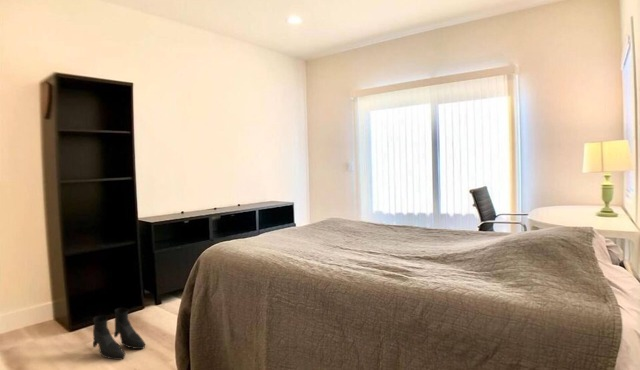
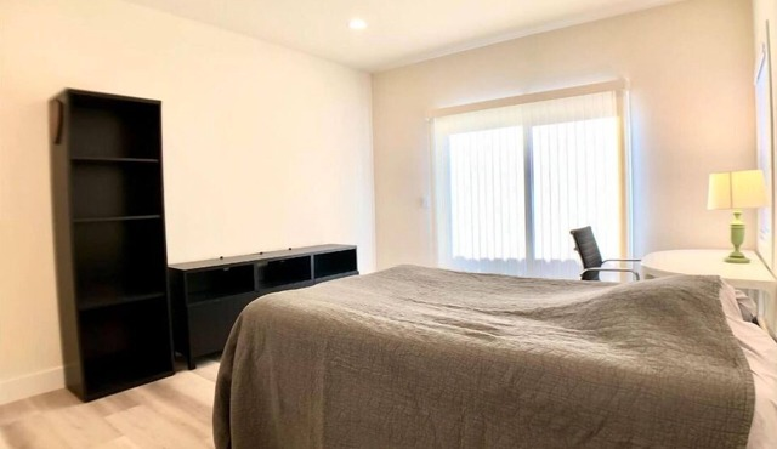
- boots (118, 330)
